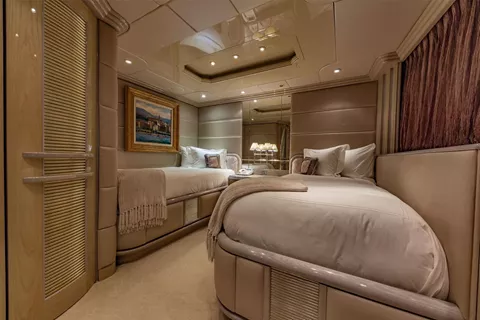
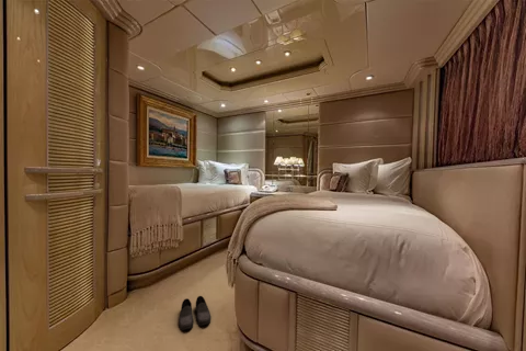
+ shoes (196, 312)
